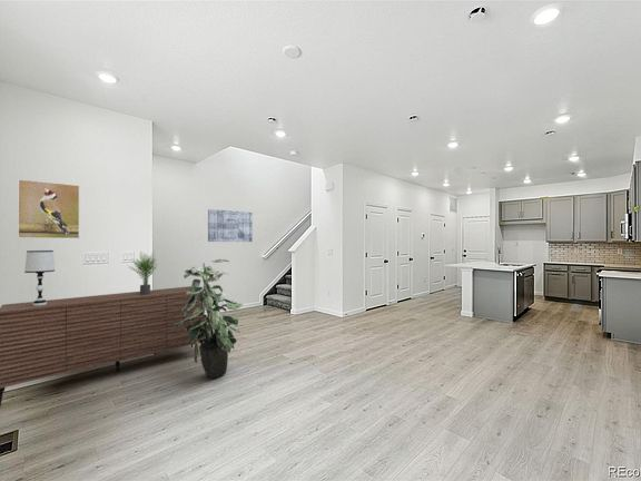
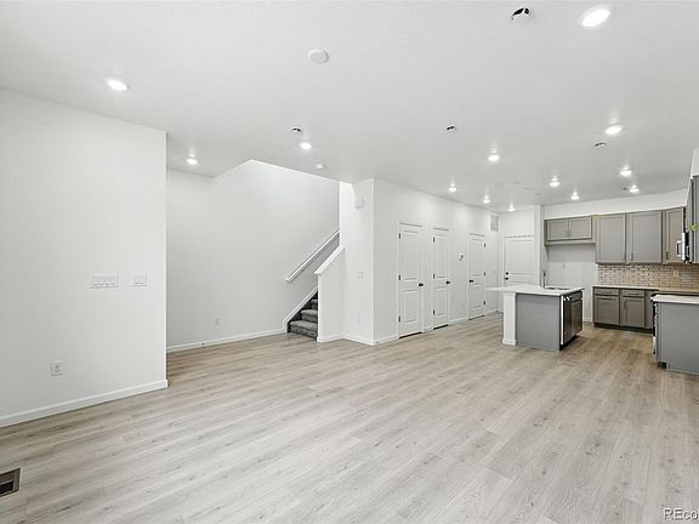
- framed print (50, 210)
- indoor plant (213, 318)
- potted plant (142, 271)
- wall art (230, 226)
- table lamp (40, 277)
- sideboard (117, 333)
